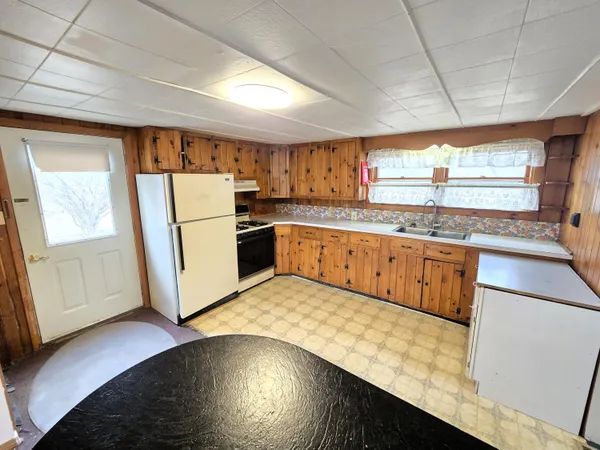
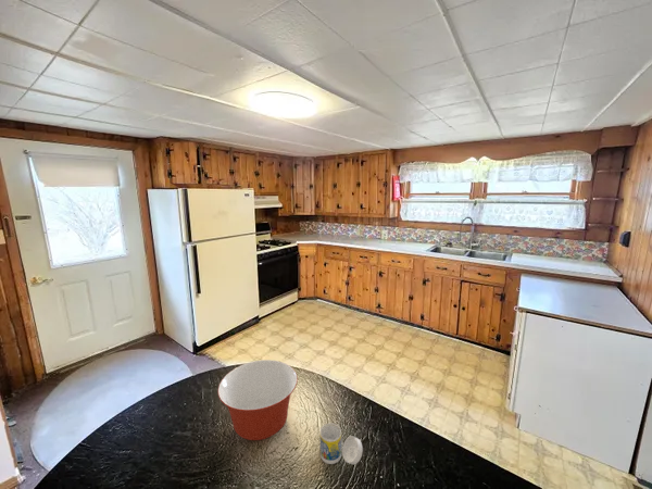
+ mixing bowl (260, 403)
+ cup (340, 448)
